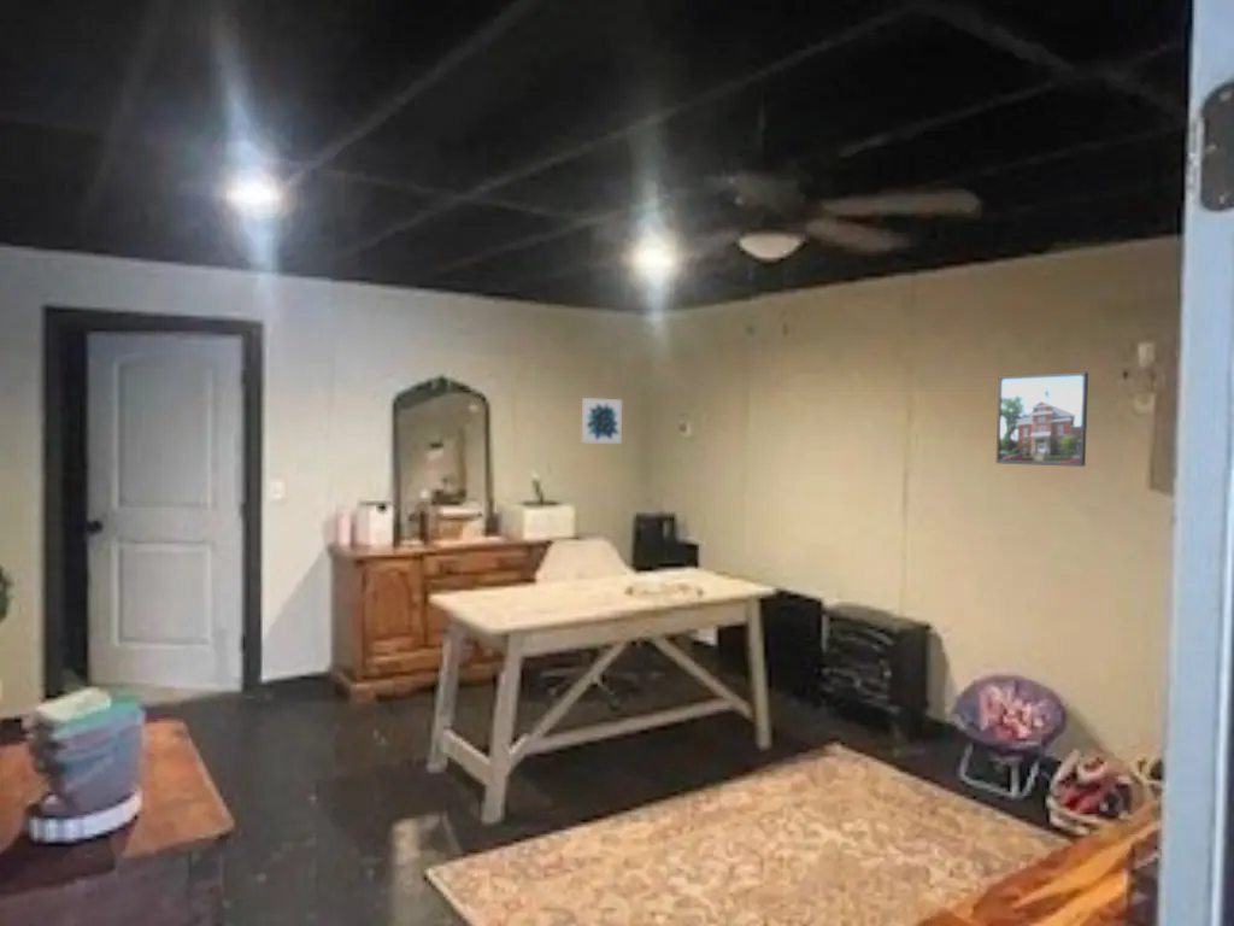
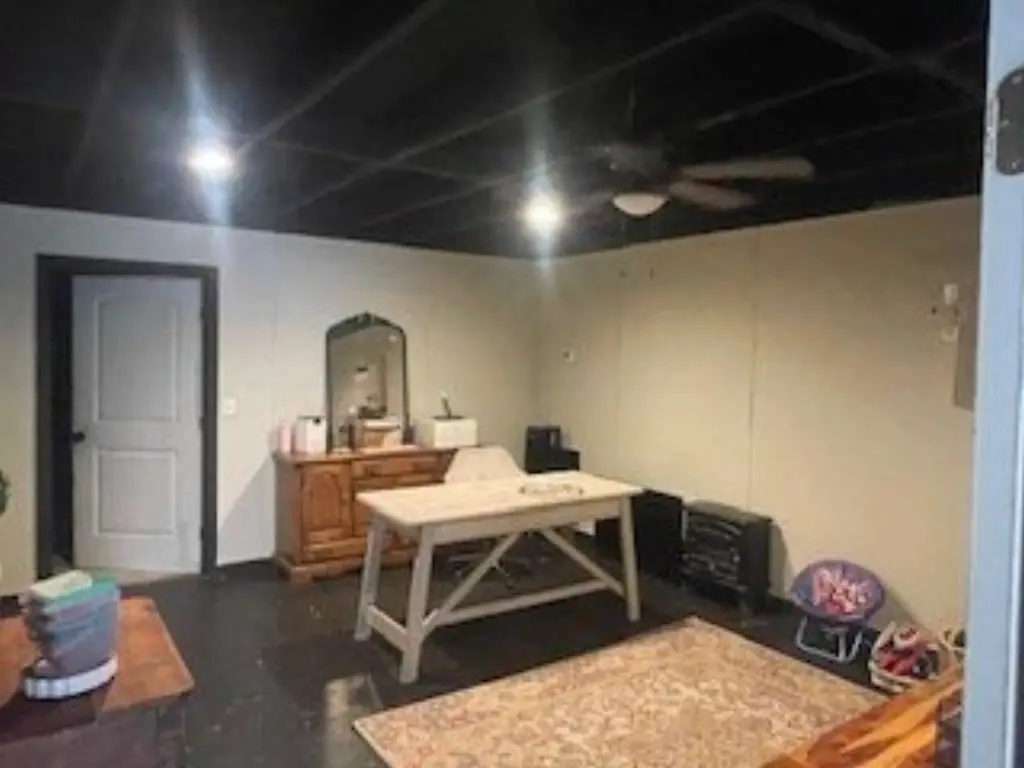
- wall art (601, 421)
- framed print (1040, 420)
